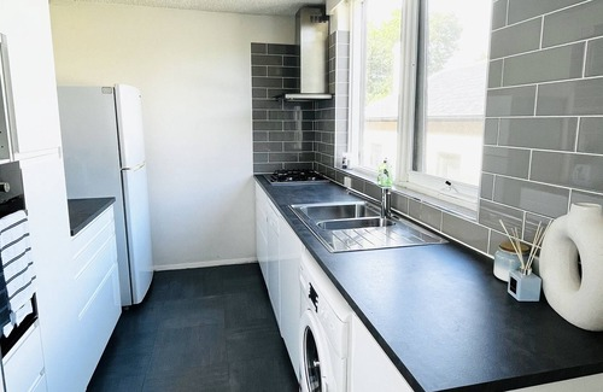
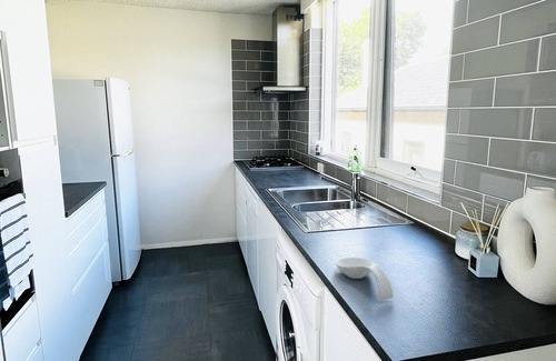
+ spoon rest (364, 271)
